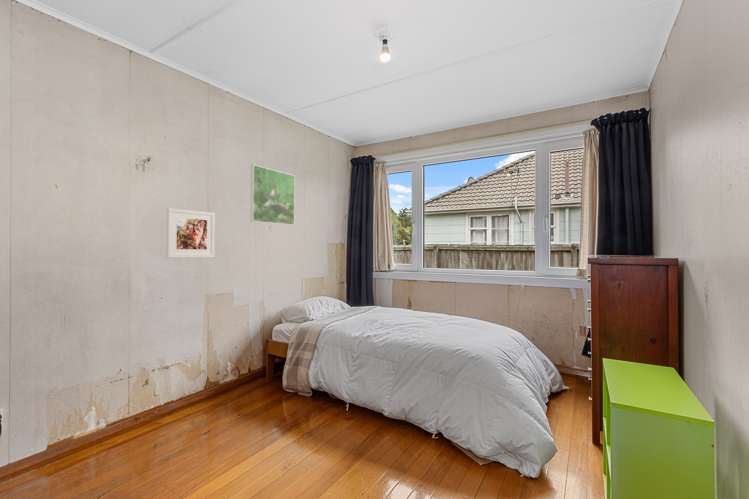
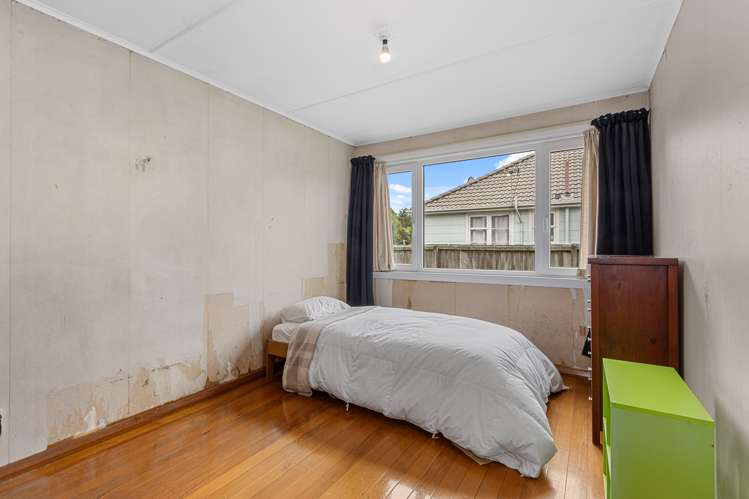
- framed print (191, 234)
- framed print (274, 196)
